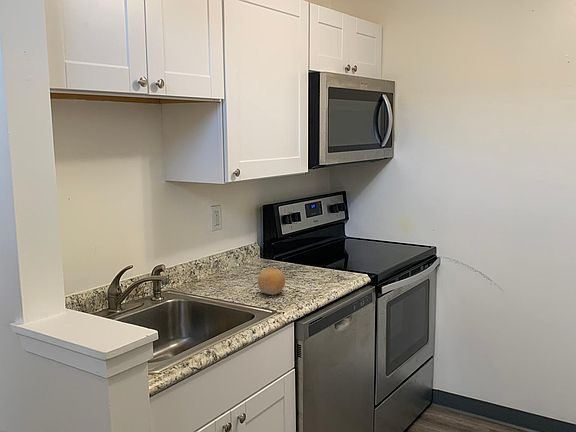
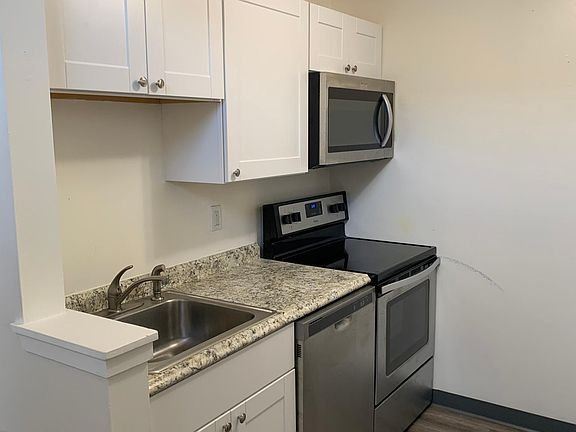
- fruit (271, 281)
